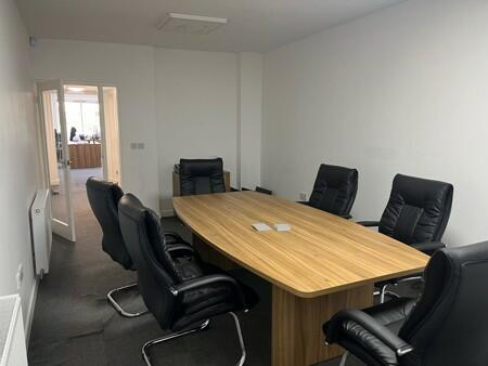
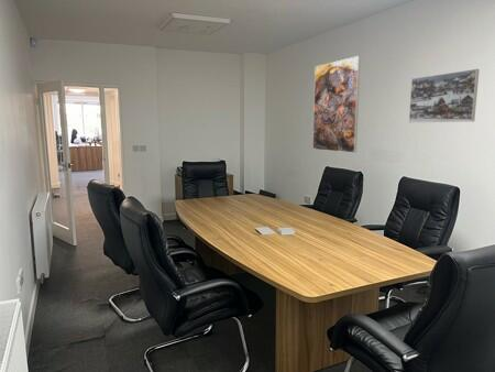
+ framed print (334, 107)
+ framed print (440, 98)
